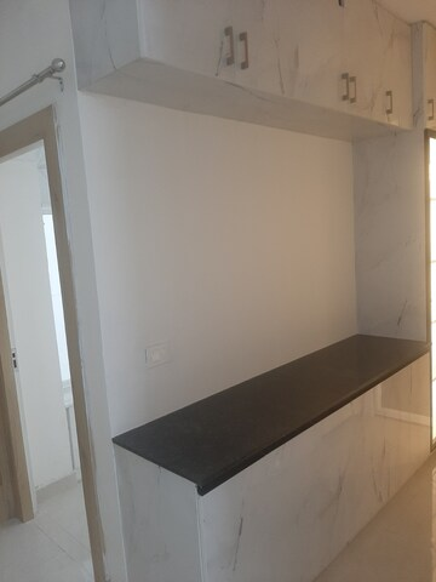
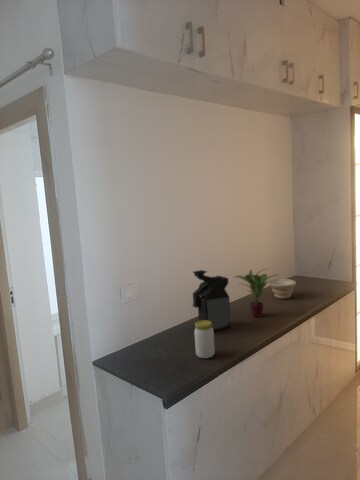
+ potted plant (254, 293)
+ bowl (282, 289)
+ jar (204, 339)
+ coffee maker (211, 299)
